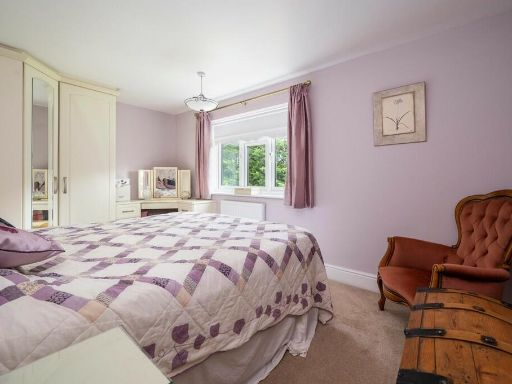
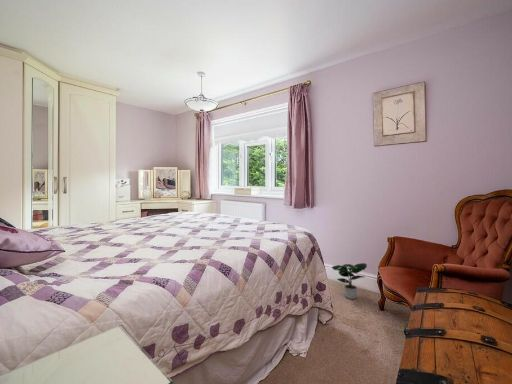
+ potted plant (349, 279)
